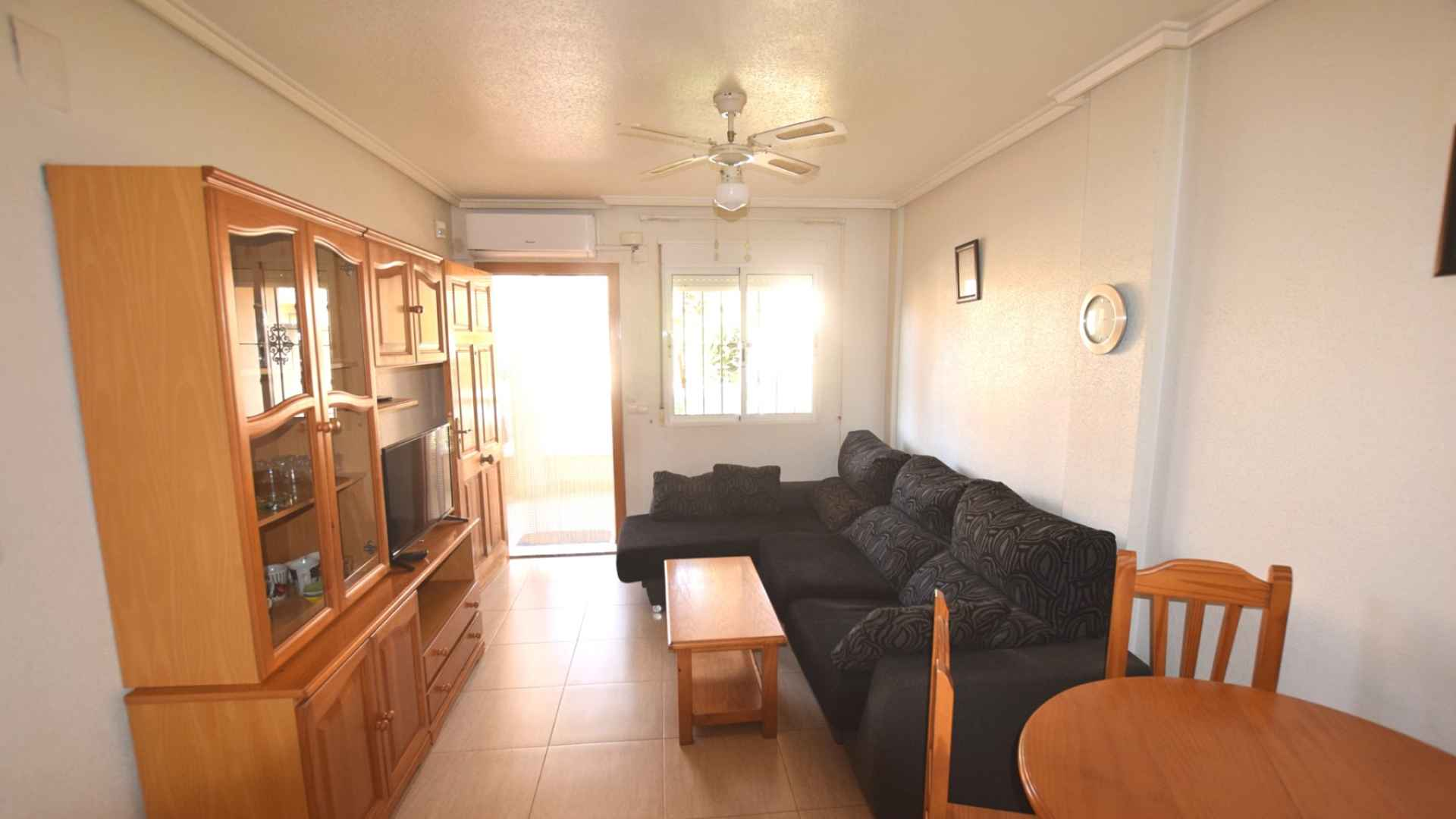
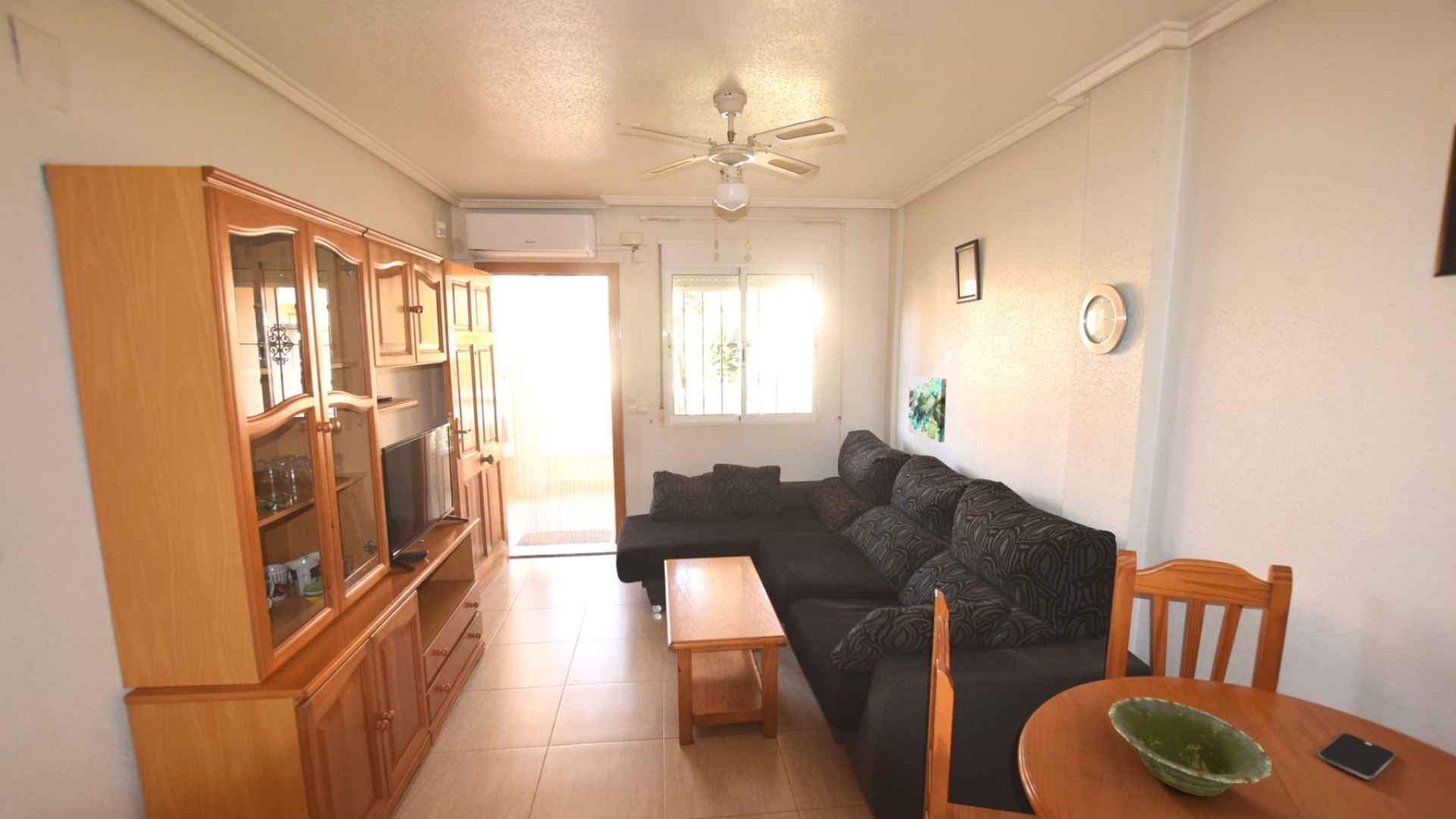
+ wall art (926, 407)
+ dish (1182, 757)
+ smartphone (1356, 755)
